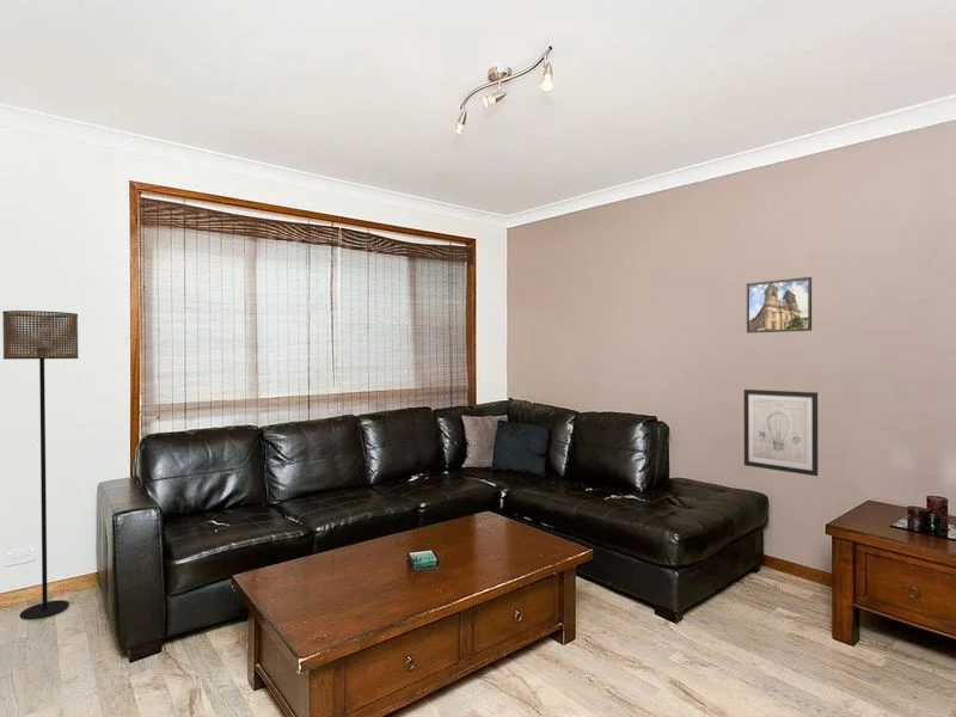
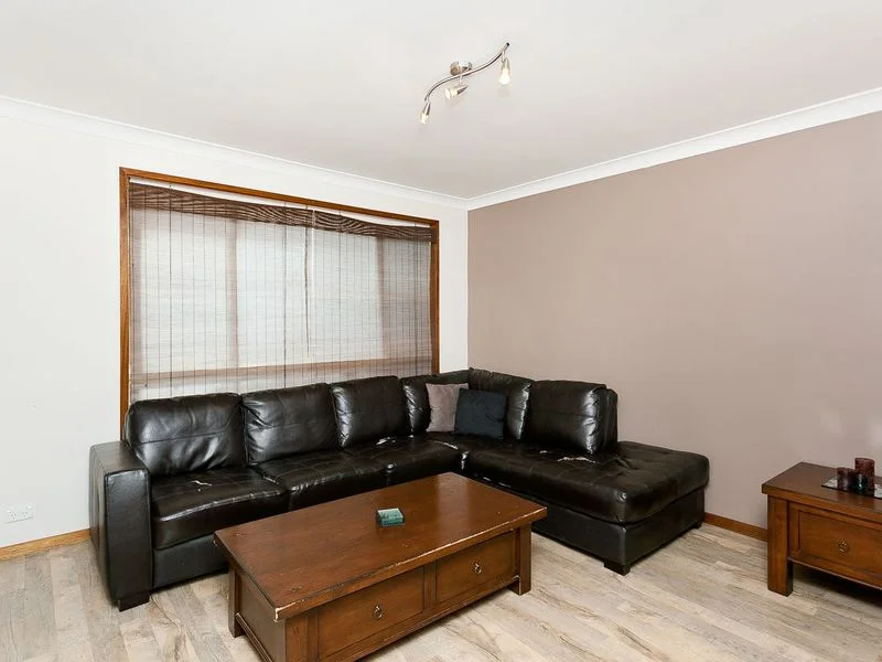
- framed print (777, 306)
- floor lamp (43, 461)
- wall art (779, 430)
